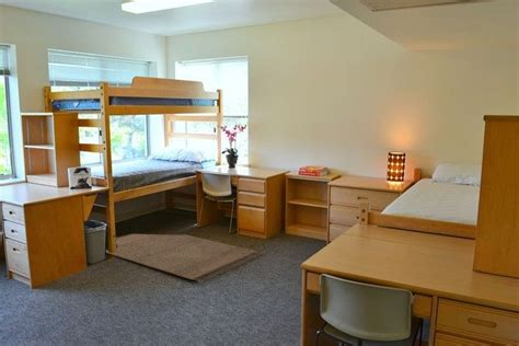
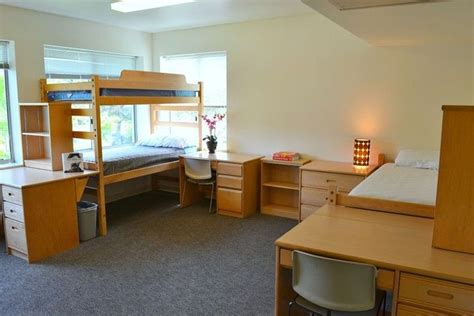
- rug (170, 247)
